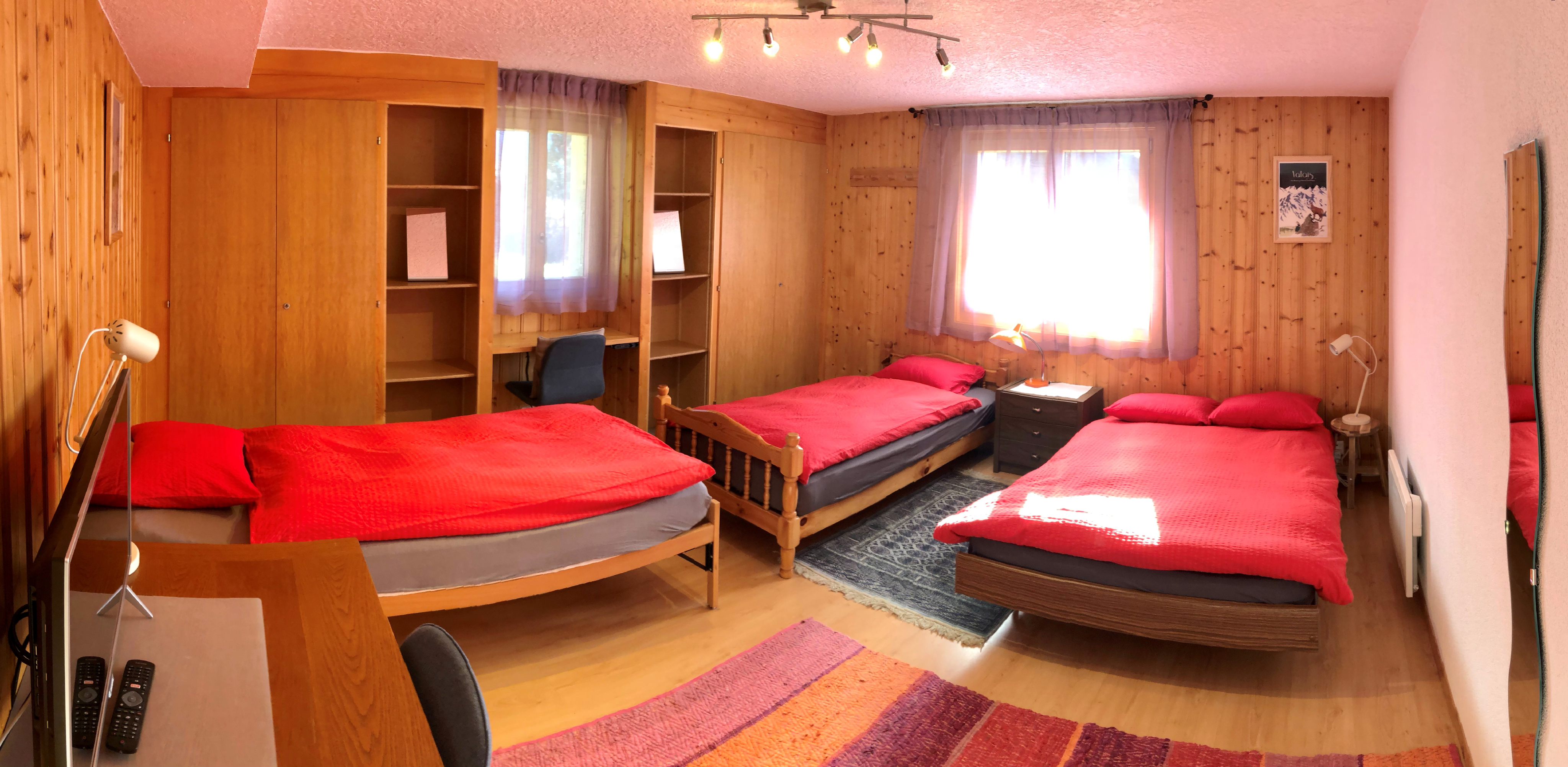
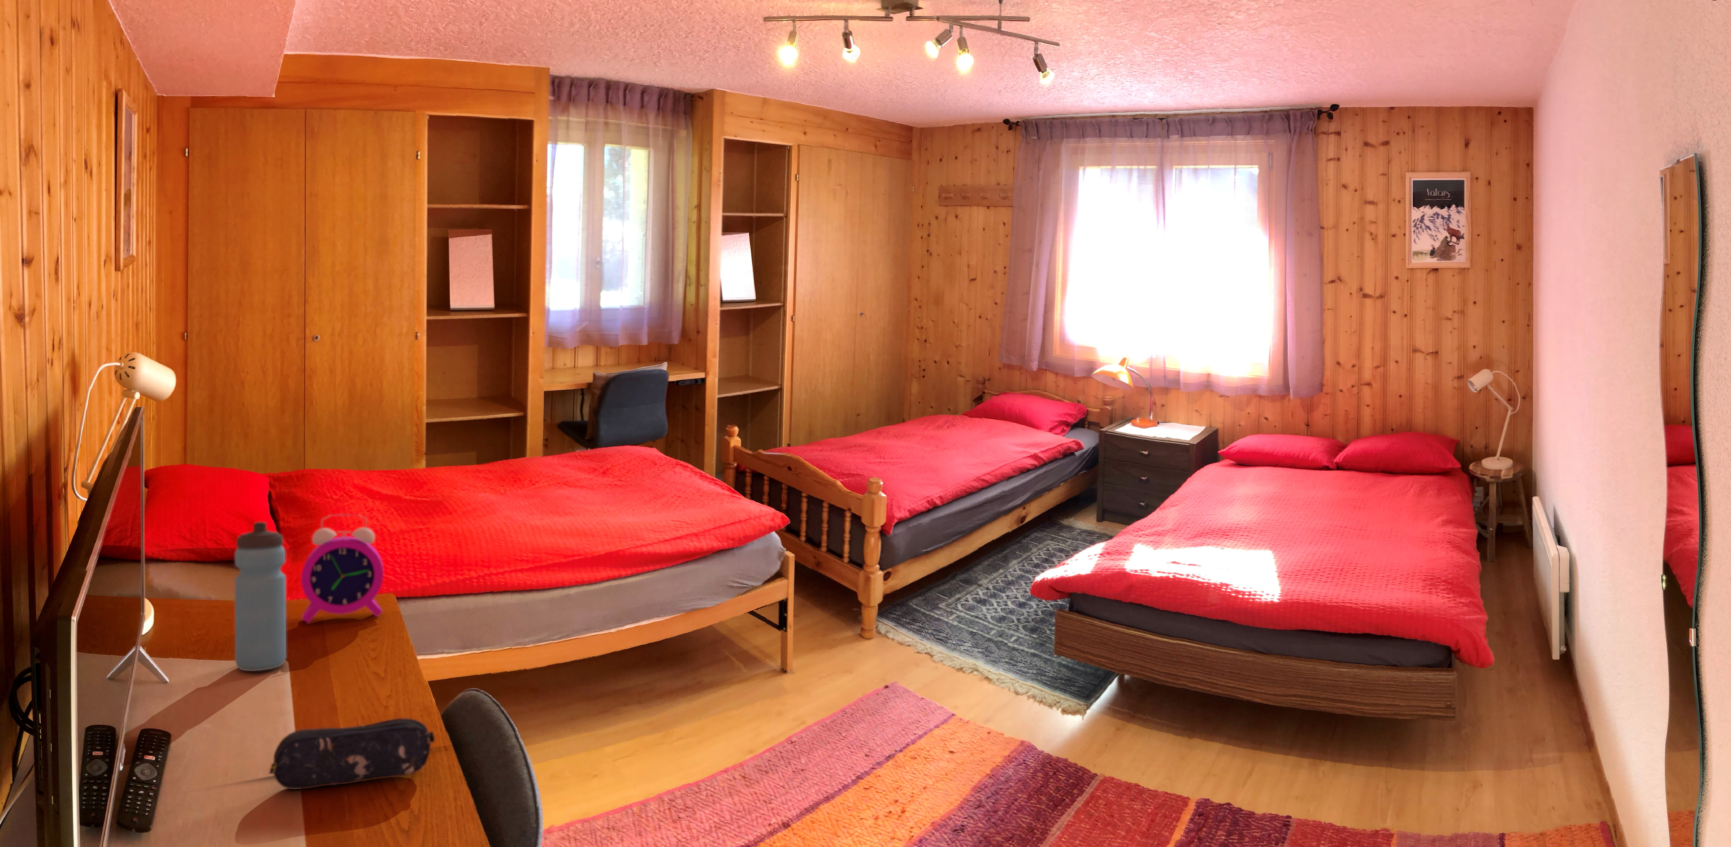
+ water bottle (261, 594)
+ alarm clock (343, 565)
+ pencil case (353, 753)
